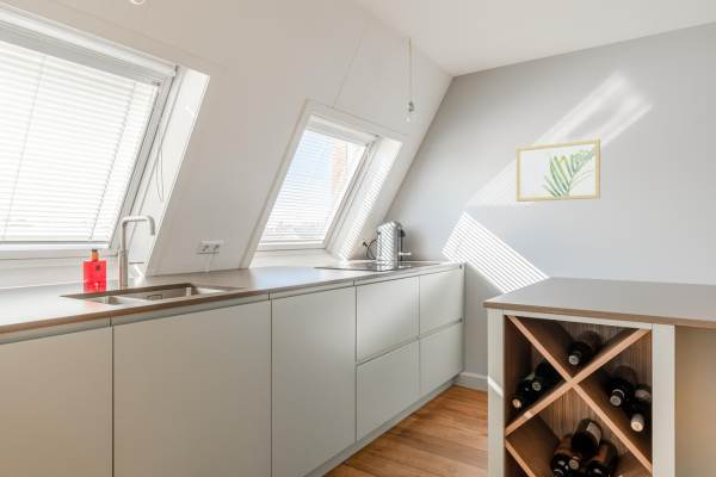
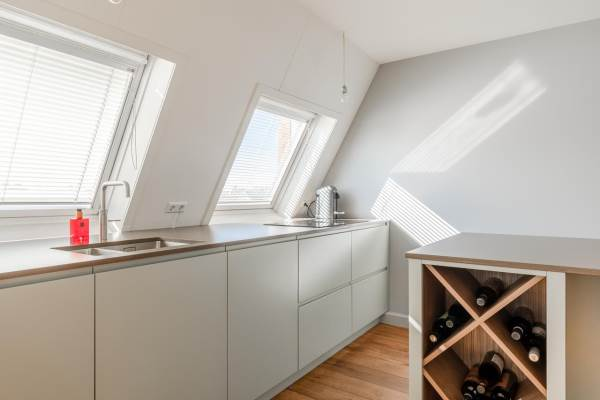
- wall art (556, 172)
